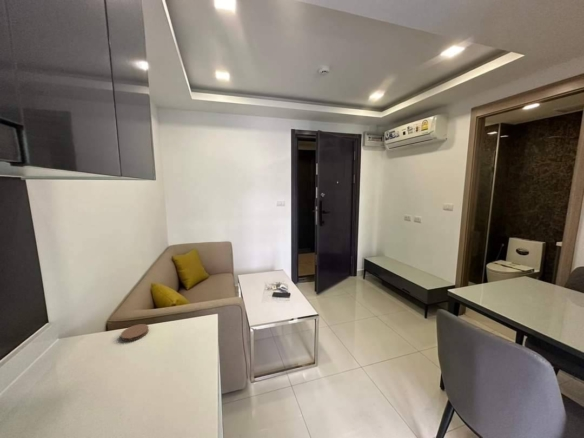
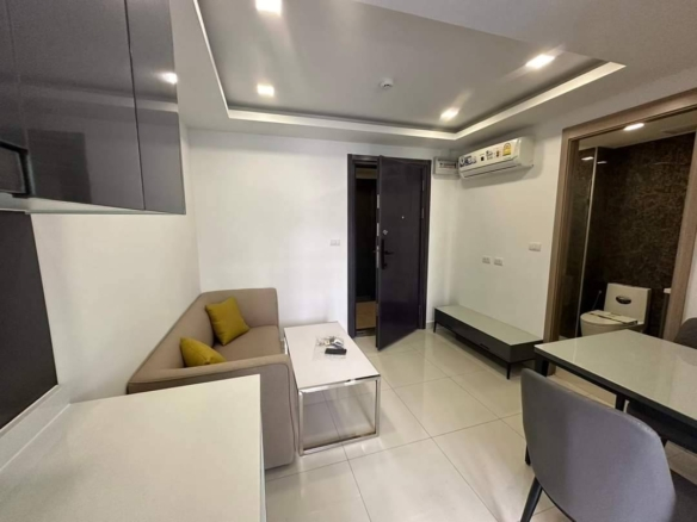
- coaster (135, 332)
